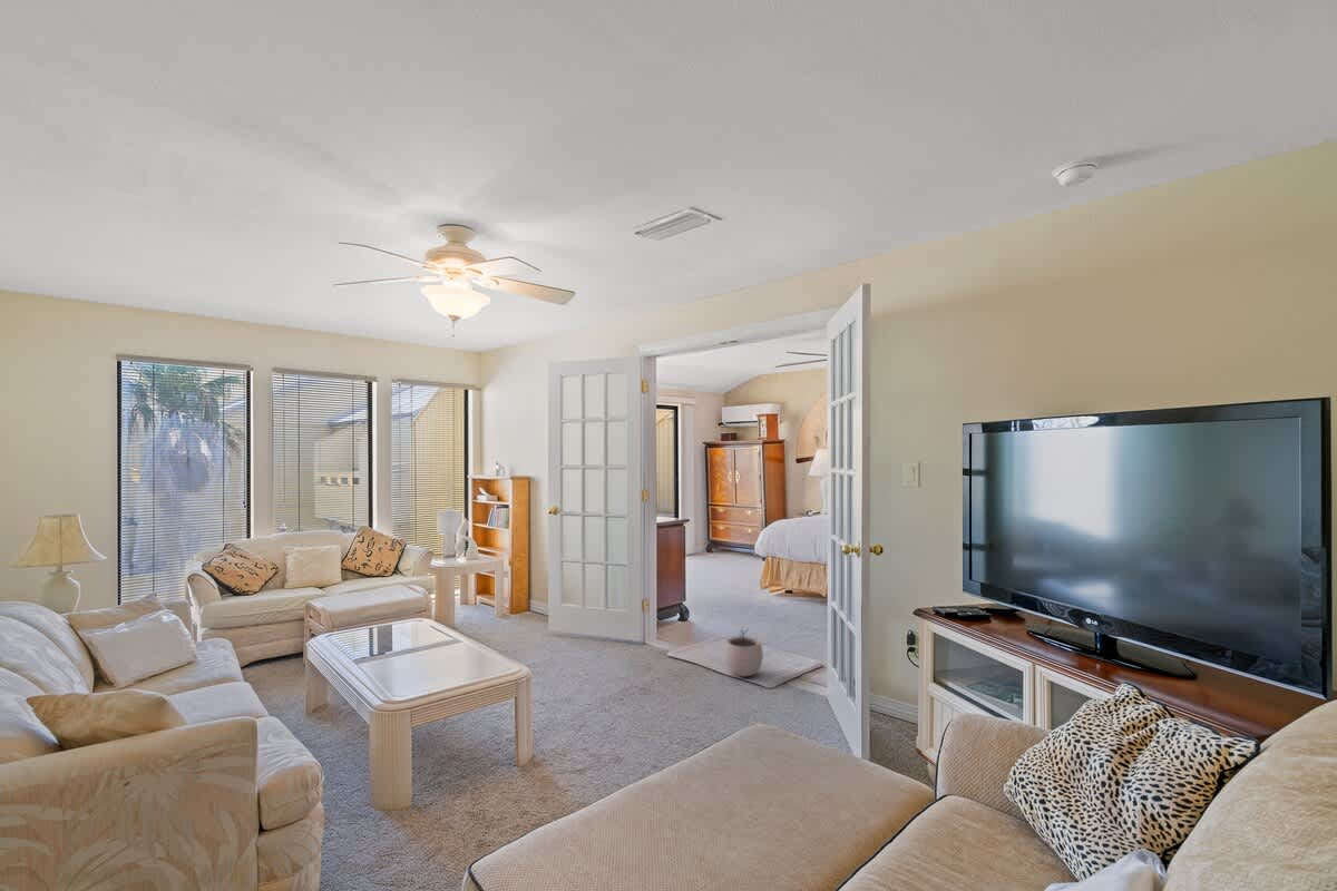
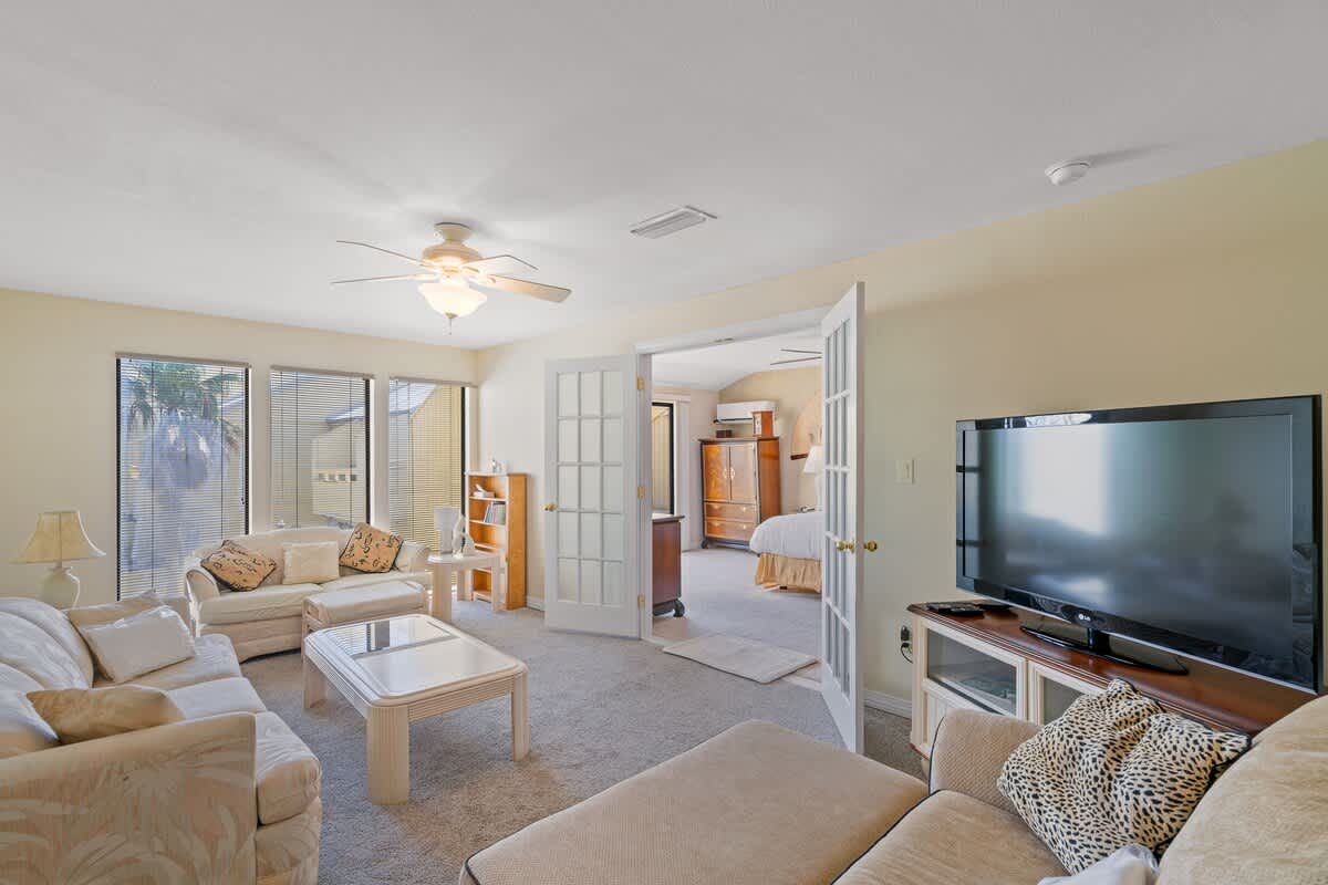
- plant pot (743, 650)
